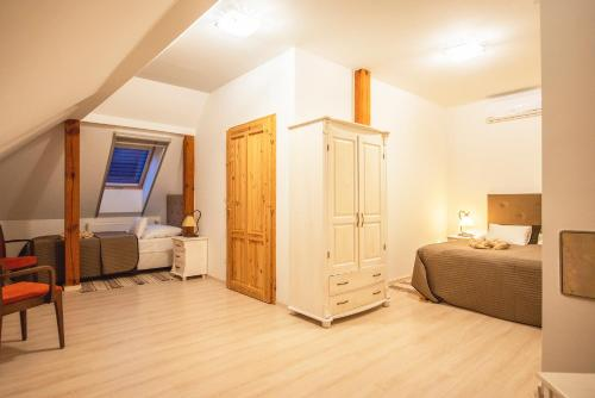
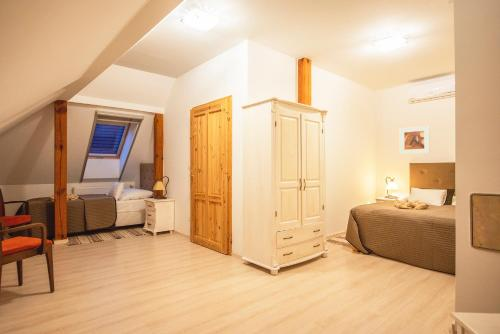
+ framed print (414, 140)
